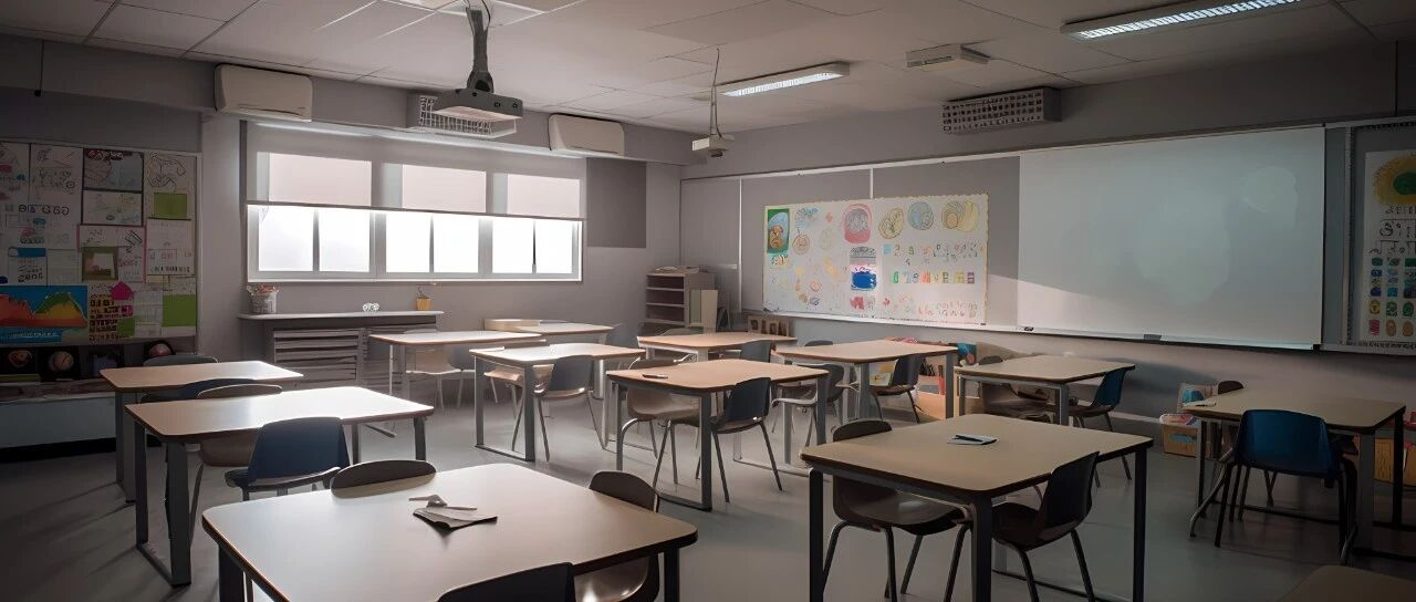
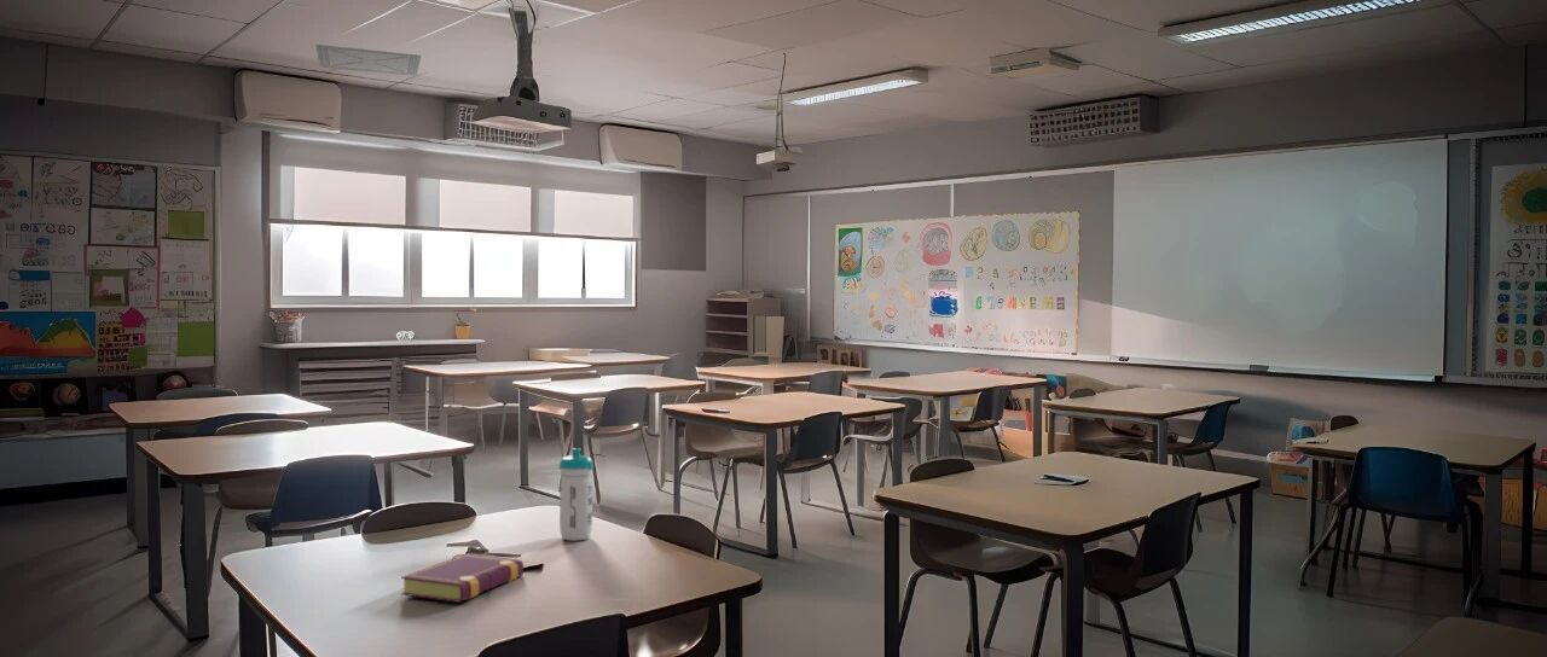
+ water bottle (575, 493)
+ book (465, 576)
+ ceiling vent (369, 60)
